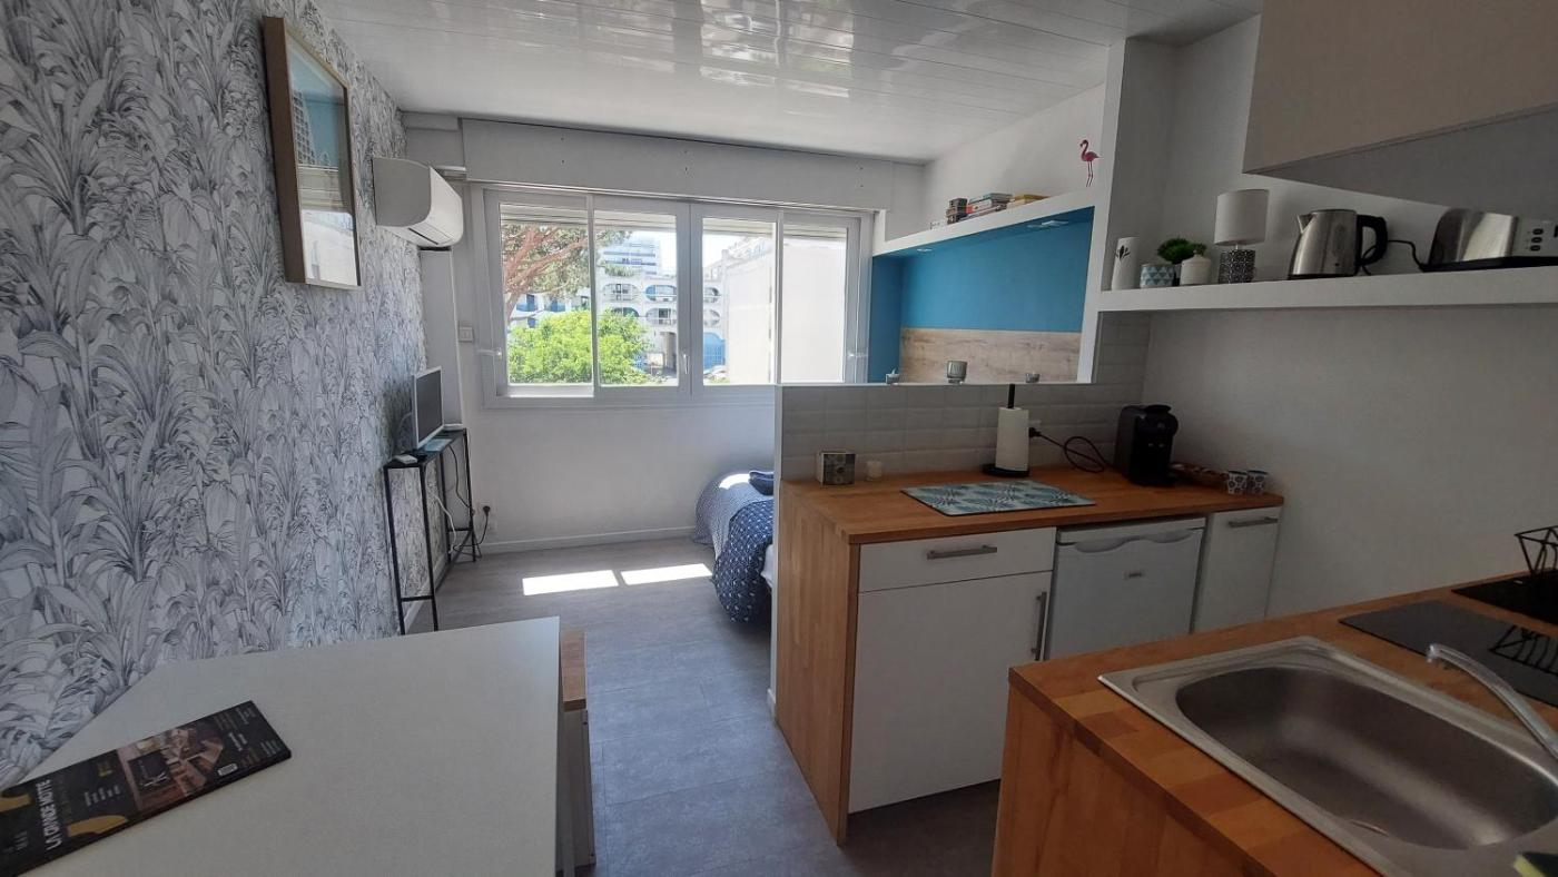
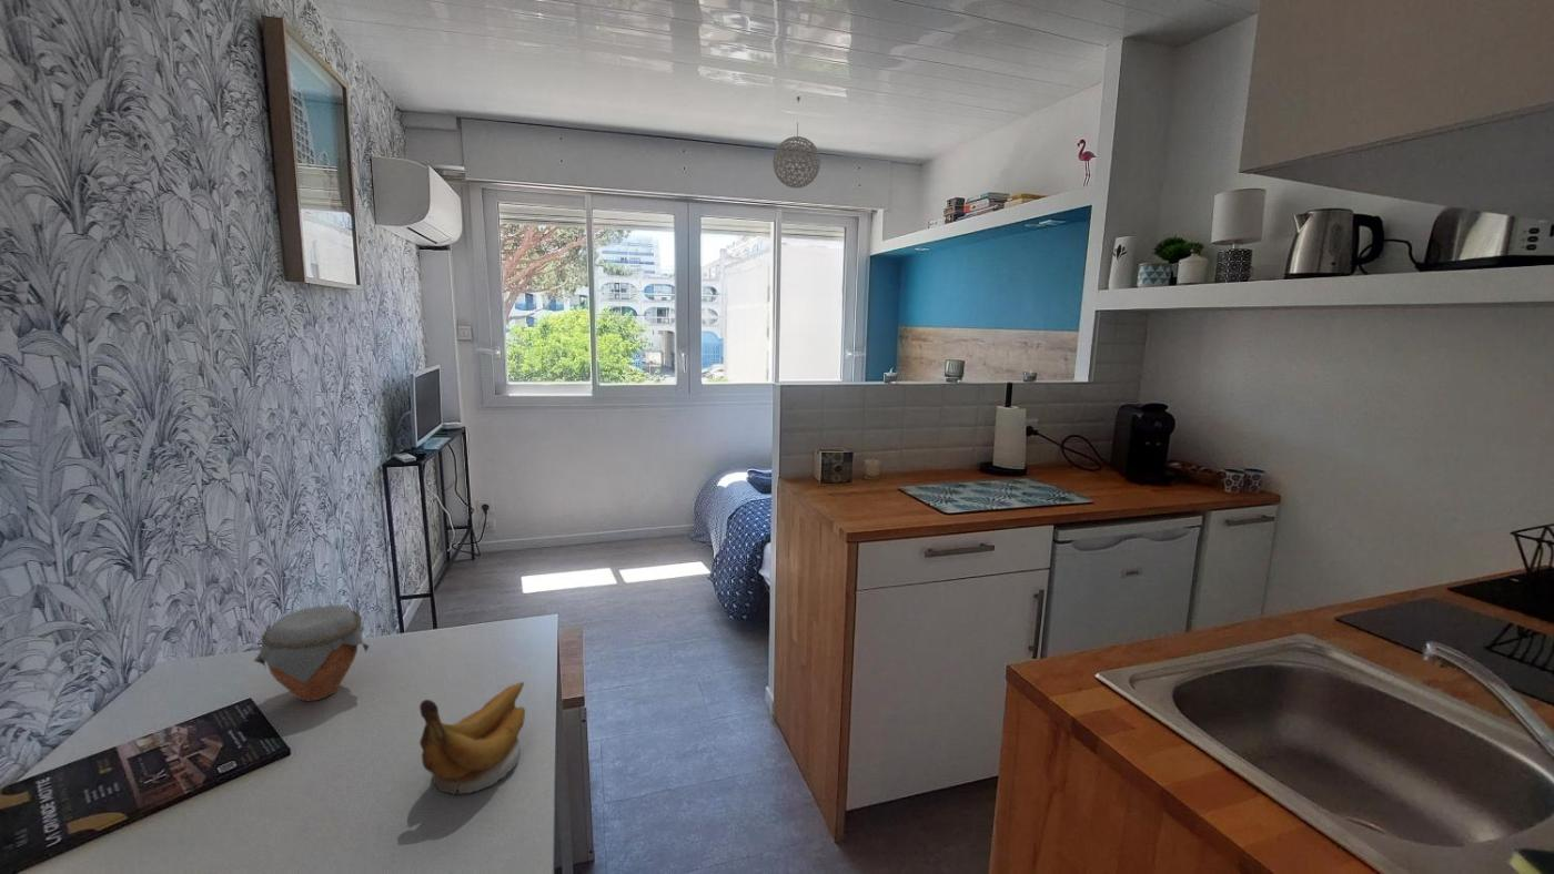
+ pendant light (797, 142)
+ banana (477, 719)
+ jar (313, 654)
